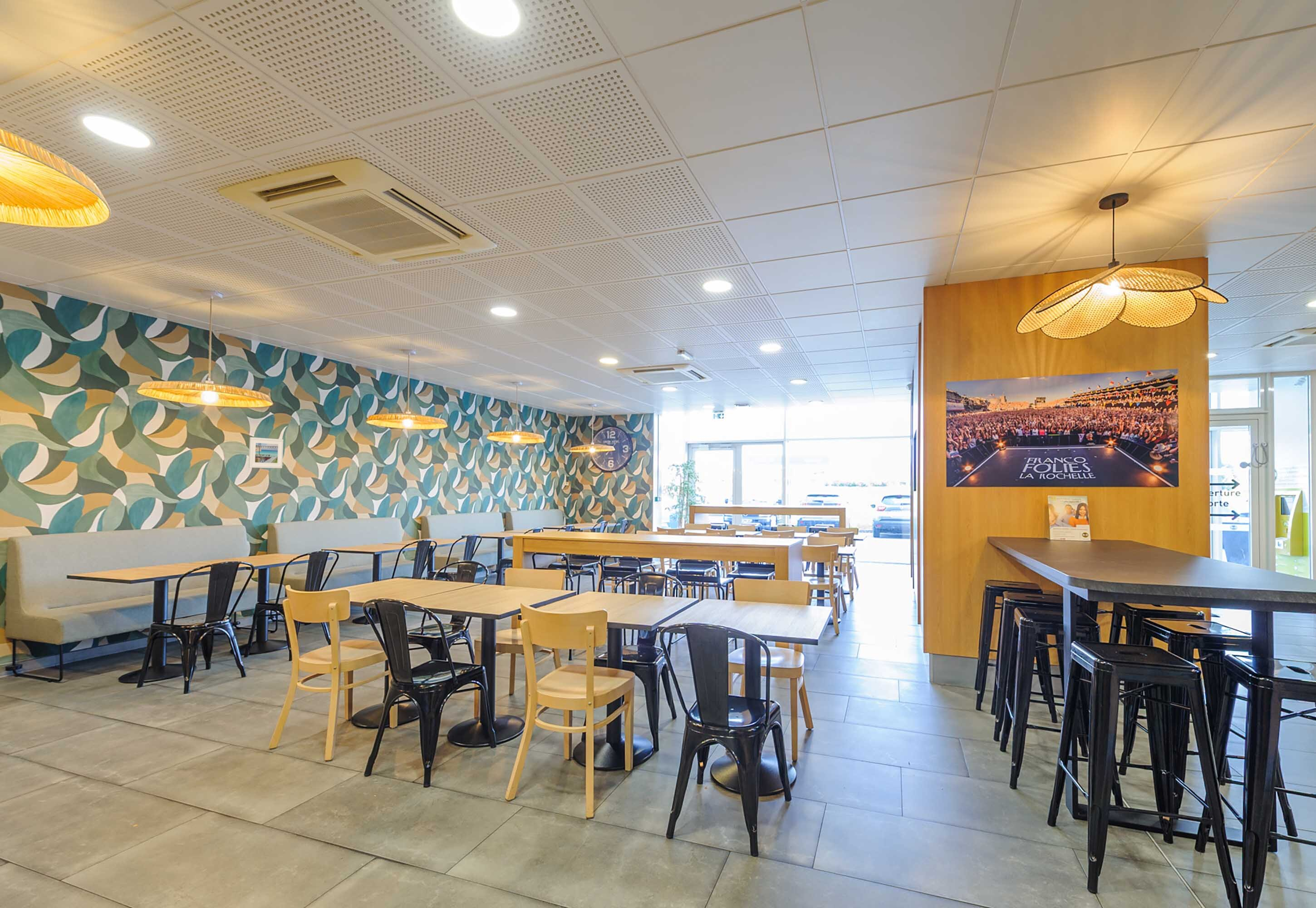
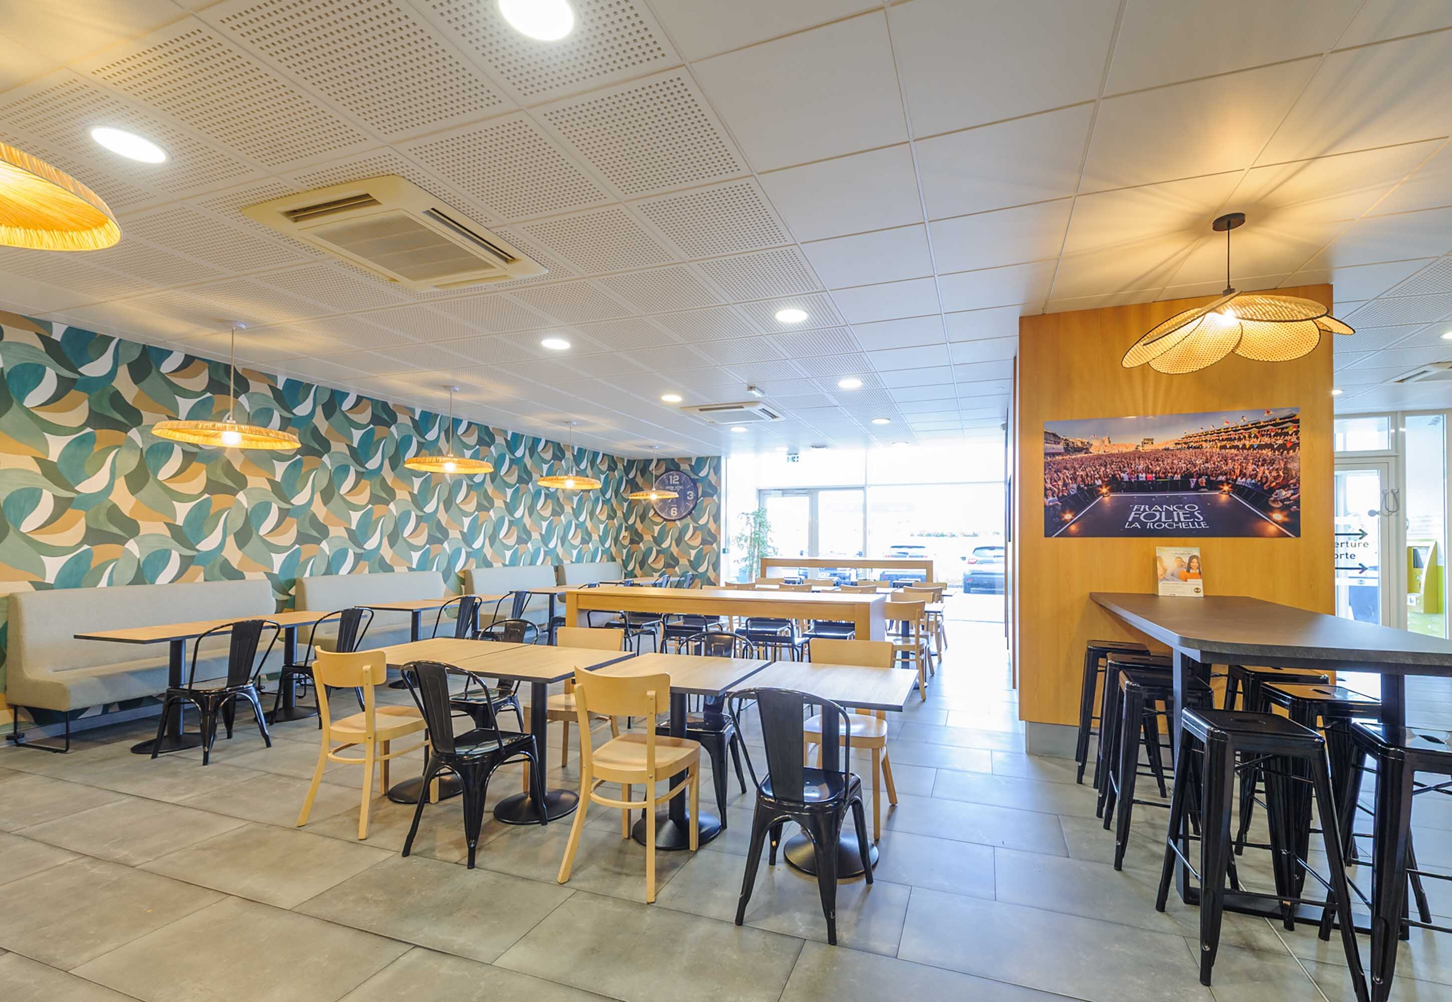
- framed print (266, 453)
